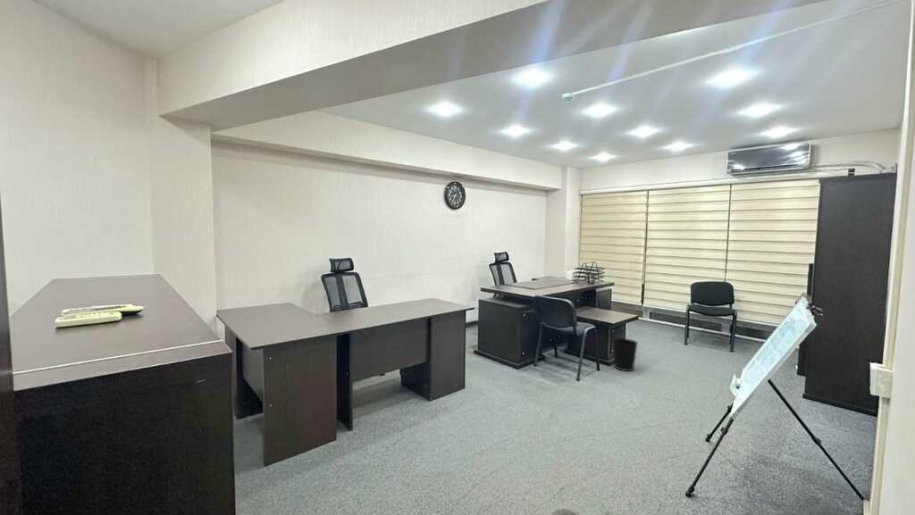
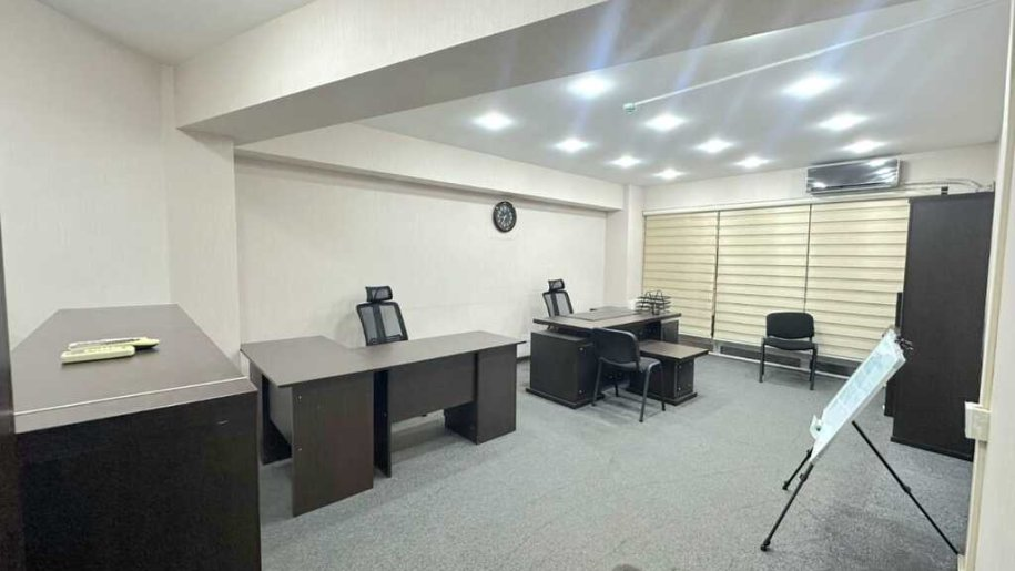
- wastebasket (624, 354)
